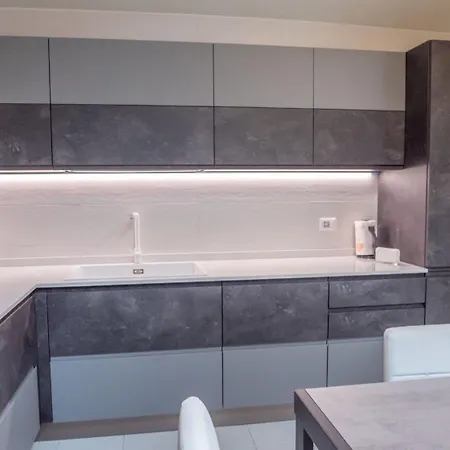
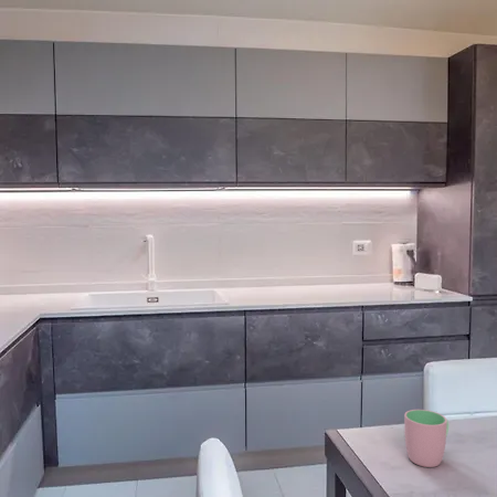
+ cup (429, 436)
